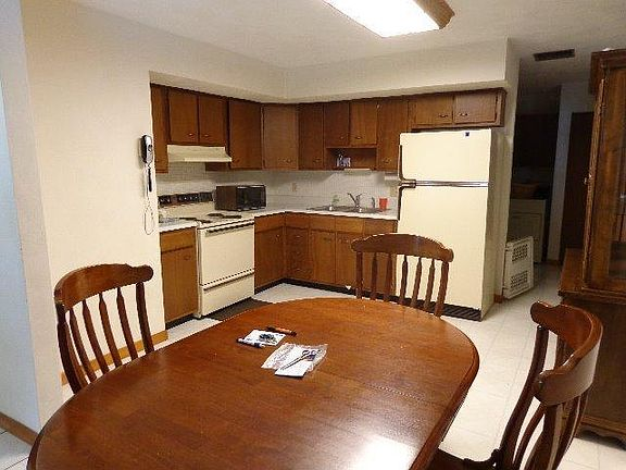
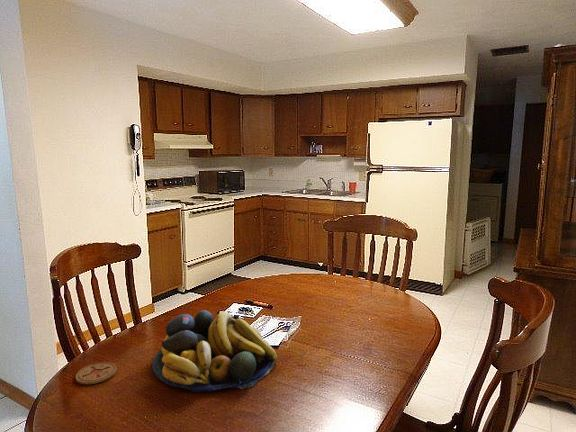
+ fruit bowl (214, 338)
+ coaster (96, 372)
